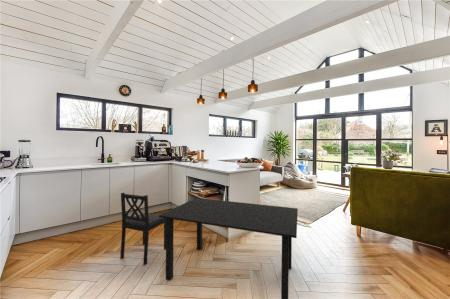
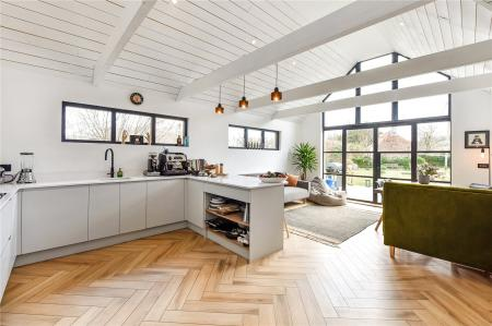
- dining set (201, 231)
